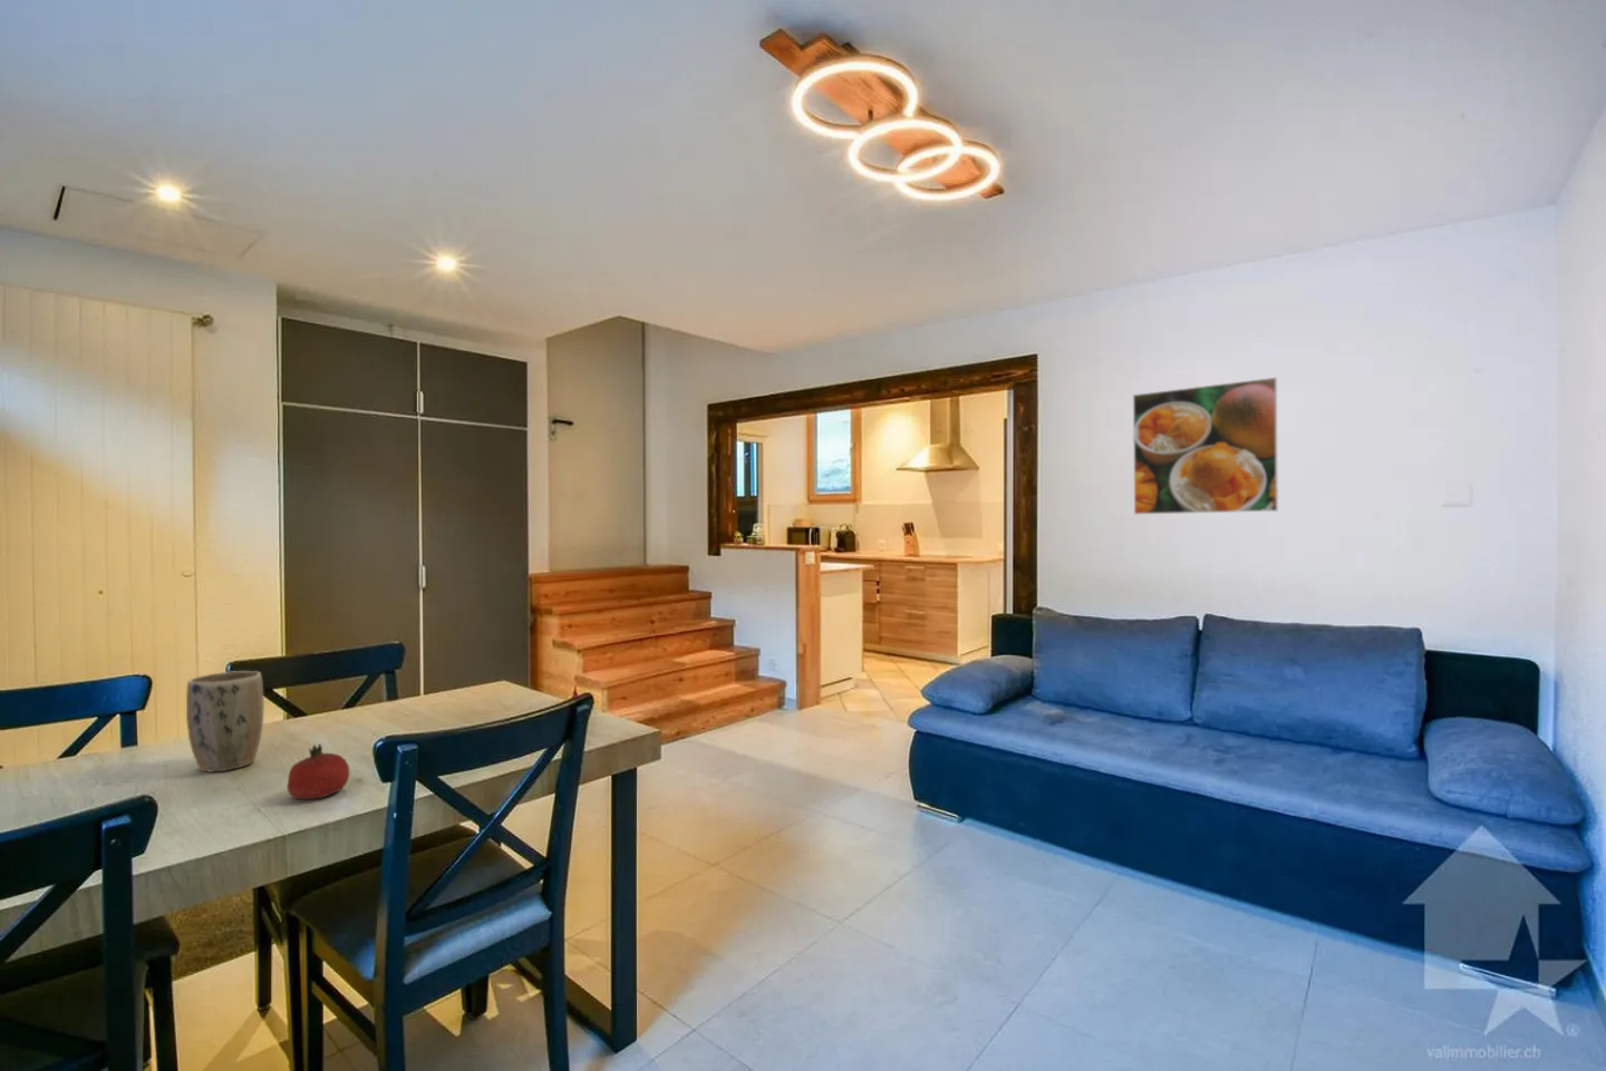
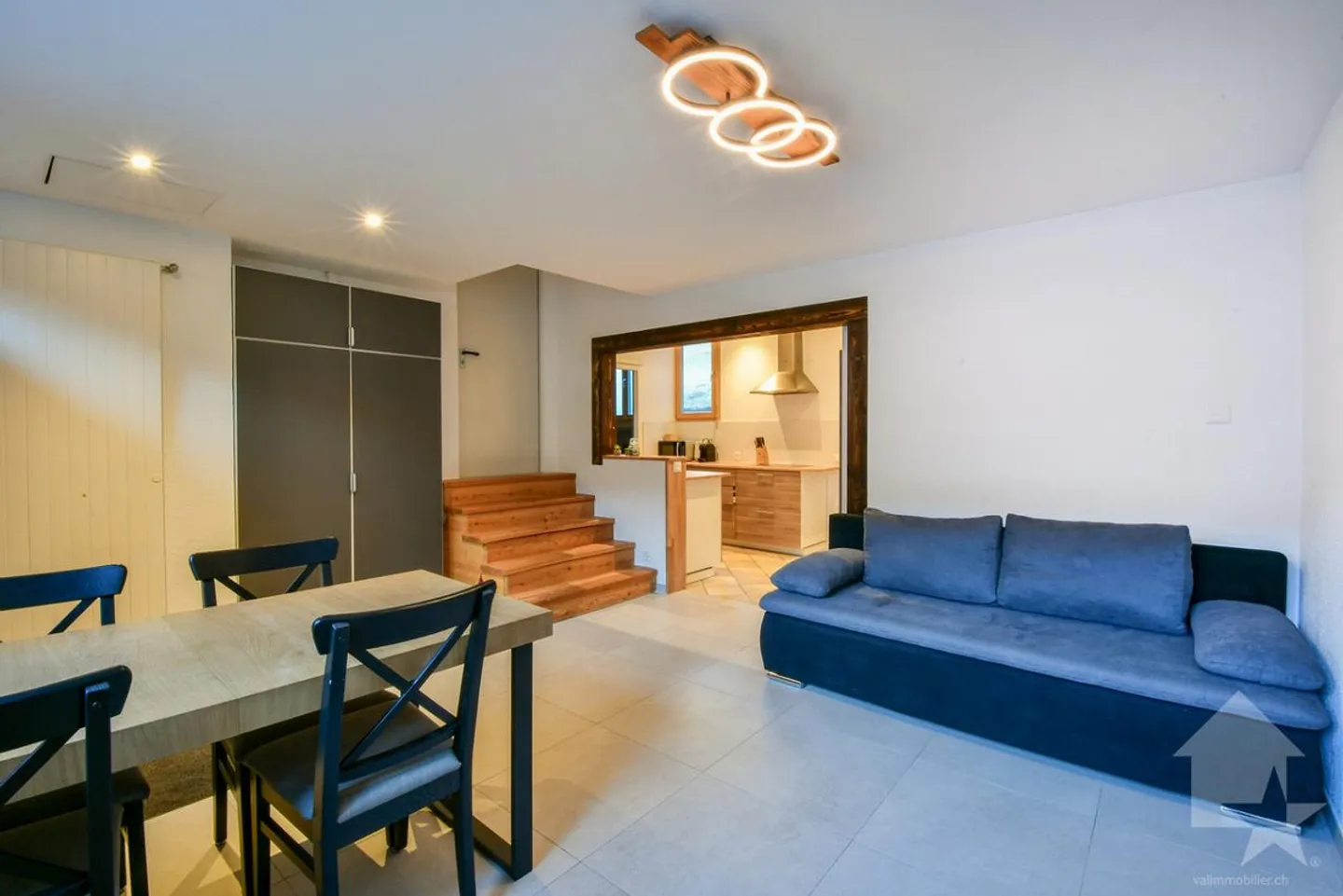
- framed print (1201, 449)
- fruit (318, 767)
- plant pot (225, 720)
